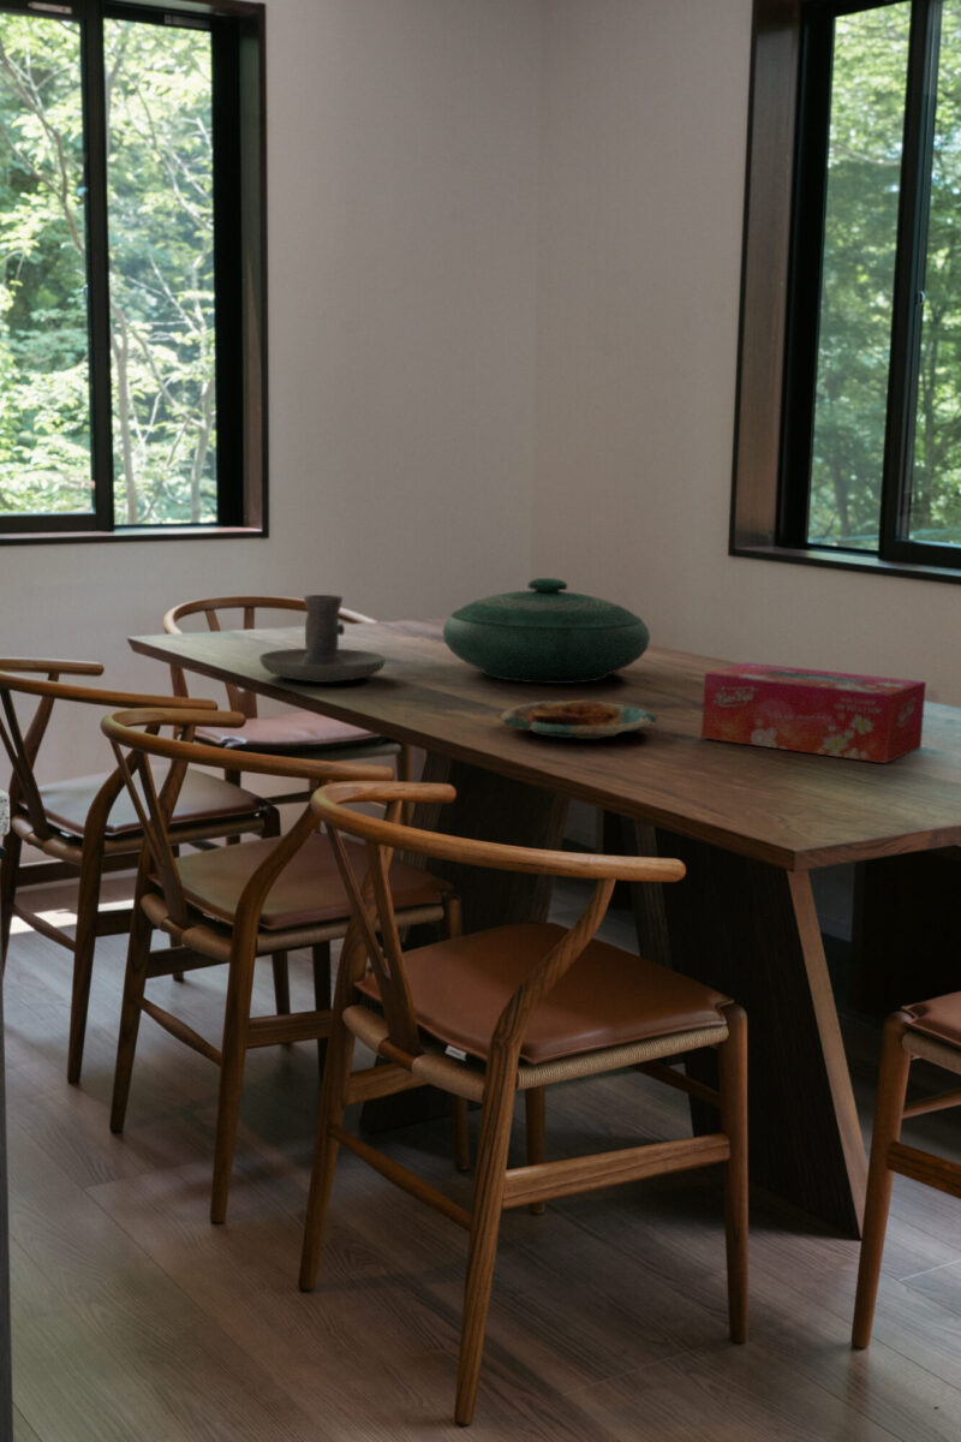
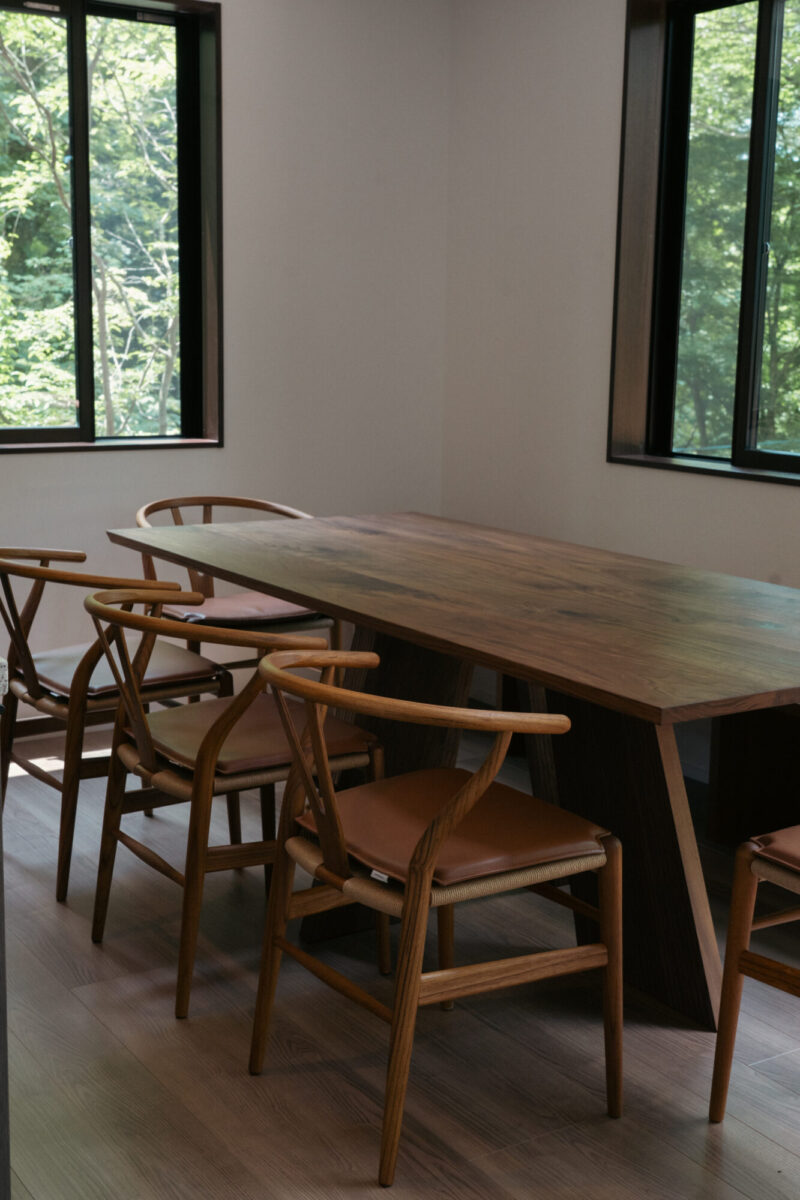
- tissue box (812, 709)
- decorative bowl (545, 626)
- plate (578, 719)
- candle holder (320, 636)
